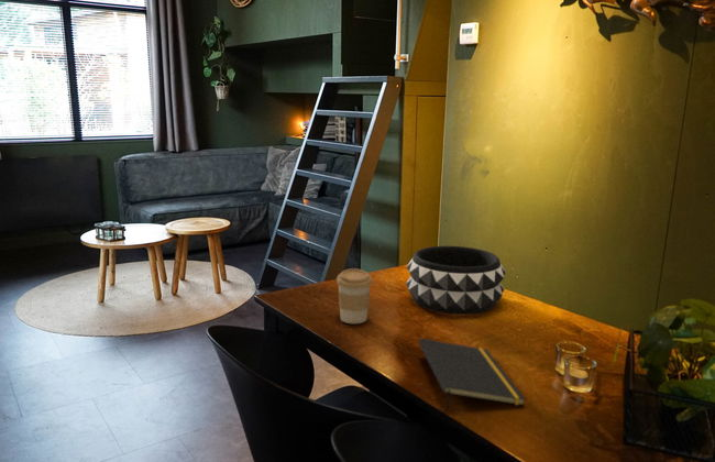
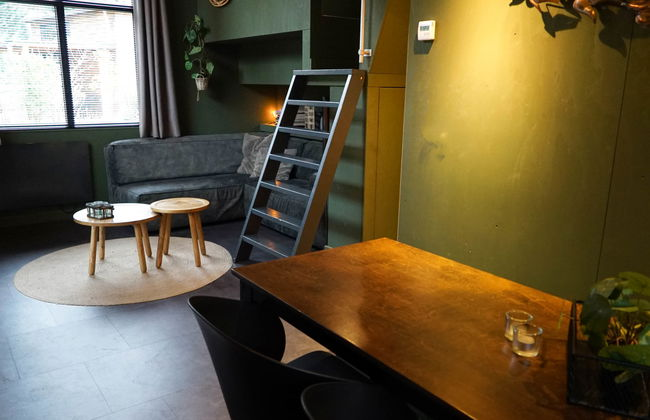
- coffee cup (353, 295)
- notepad (468, 369)
- decorative bowl (454, 277)
